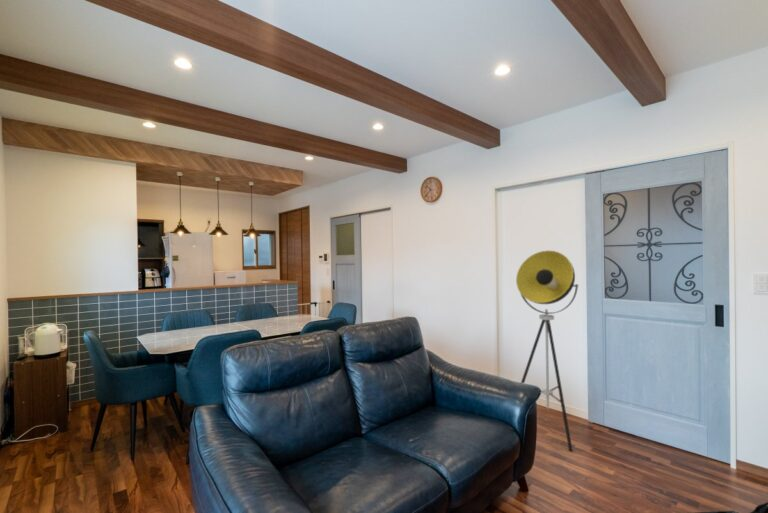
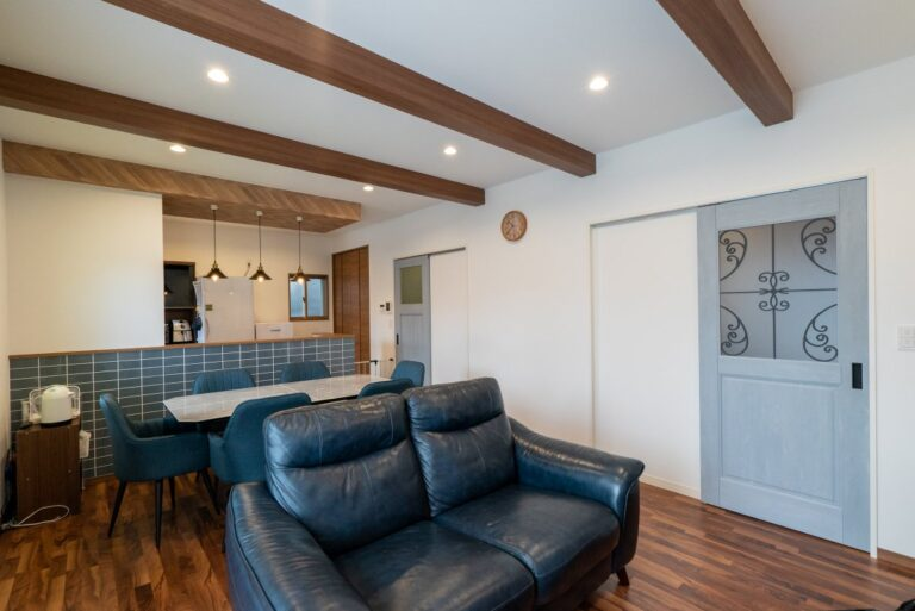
- floor lamp (550, 339)
